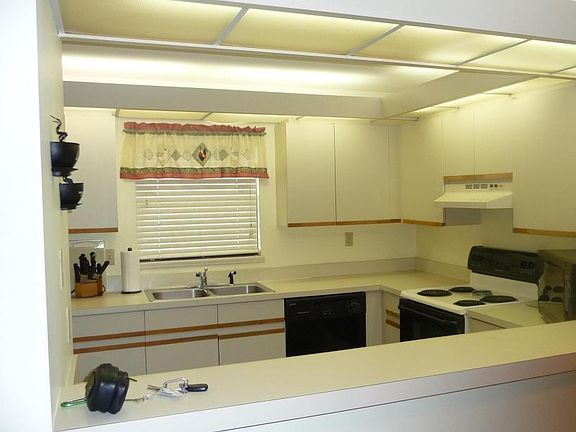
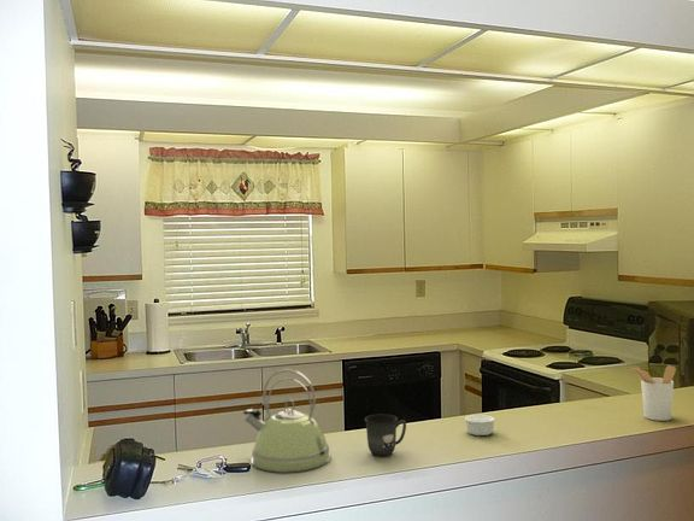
+ utensil holder (652, 391)
+ kettle (284, 414)
+ ramekin (480, 425)
+ mug (387, 434)
